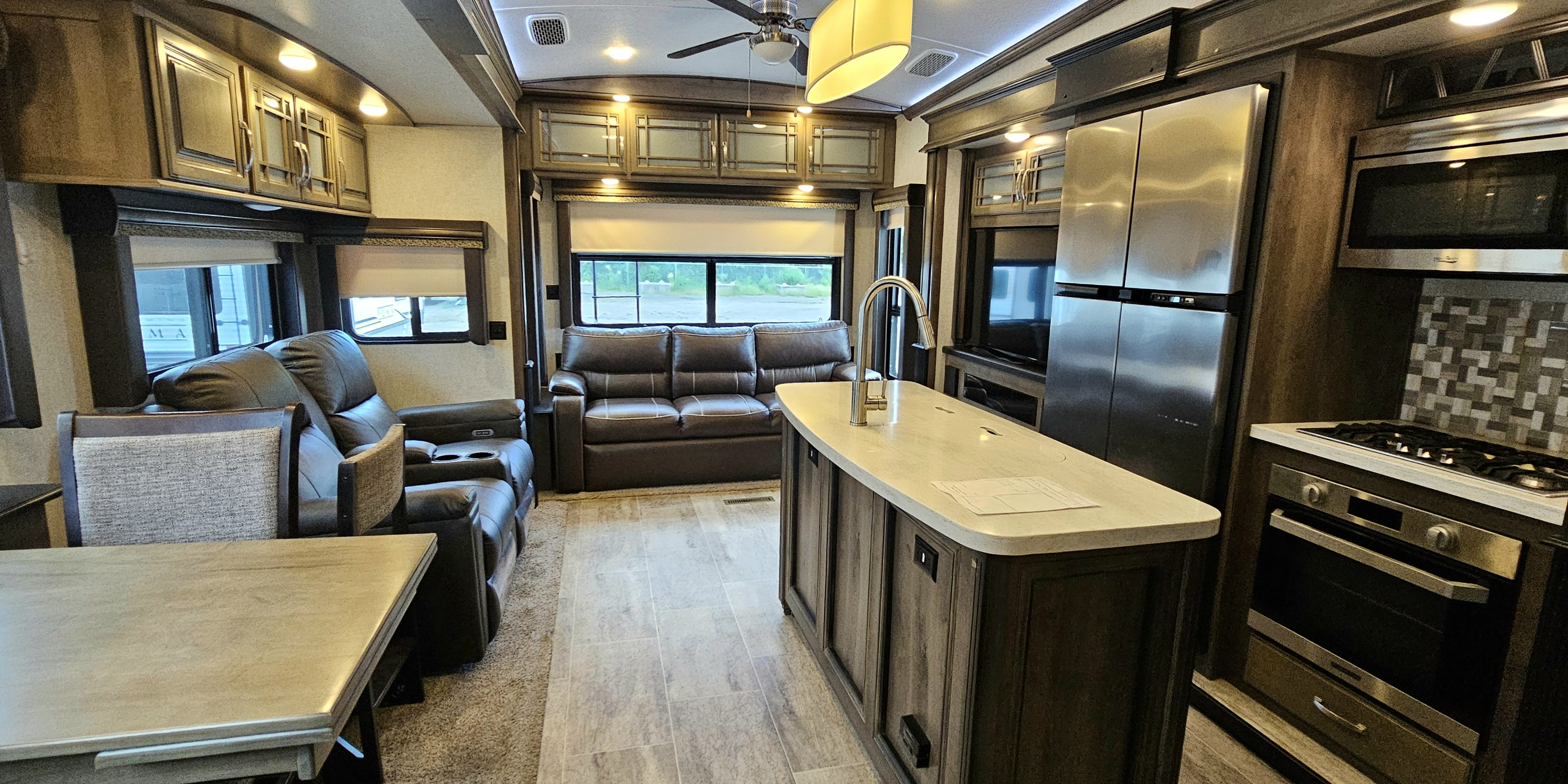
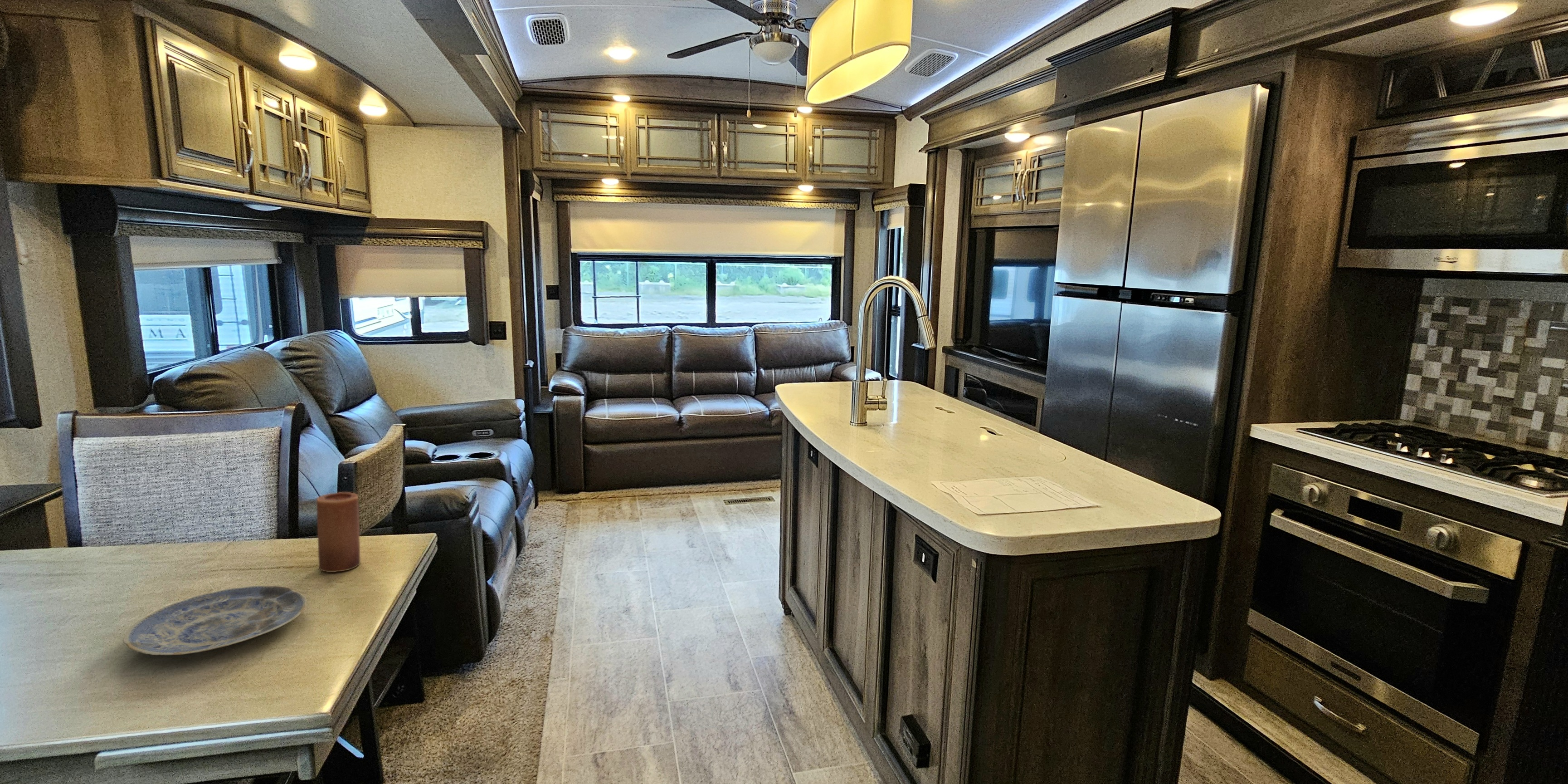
+ plate (220, 622)
+ candle (338, 531)
